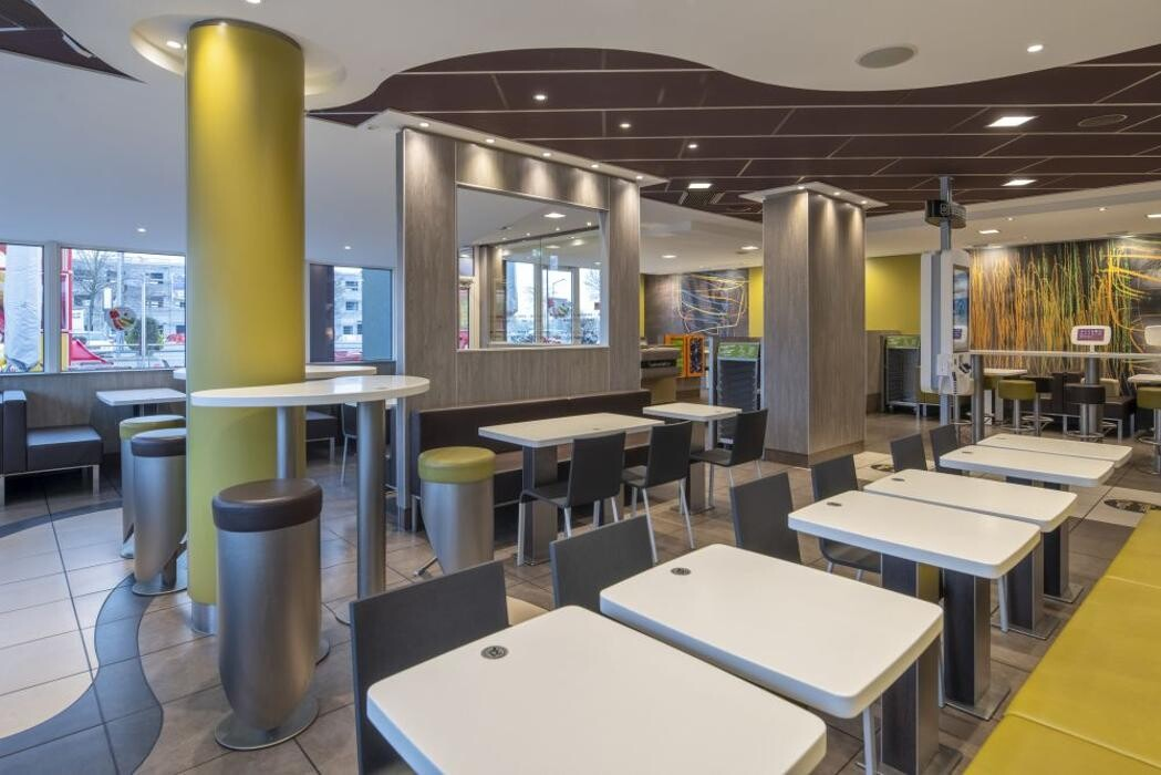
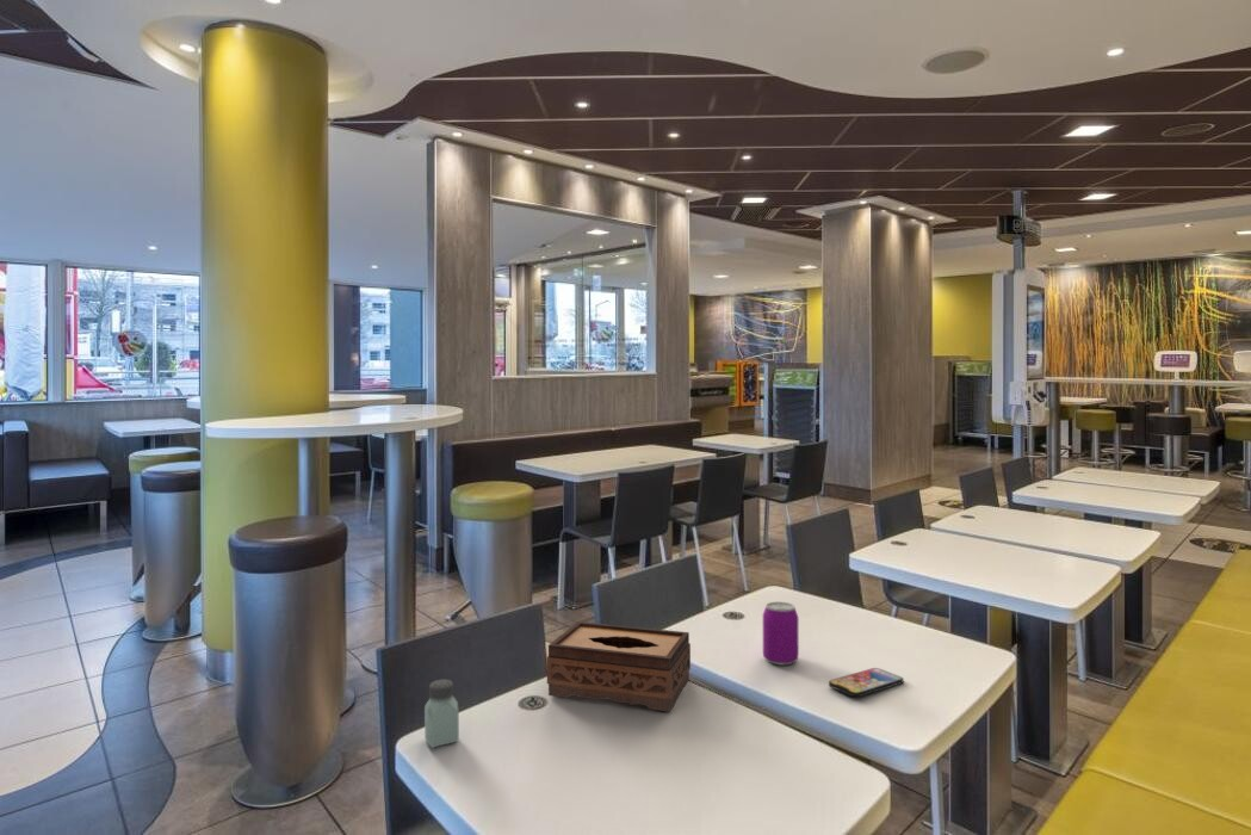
+ saltshaker (441, 711)
+ beverage can (780, 632)
+ tissue box (620, 662)
+ smartphone (866, 681)
